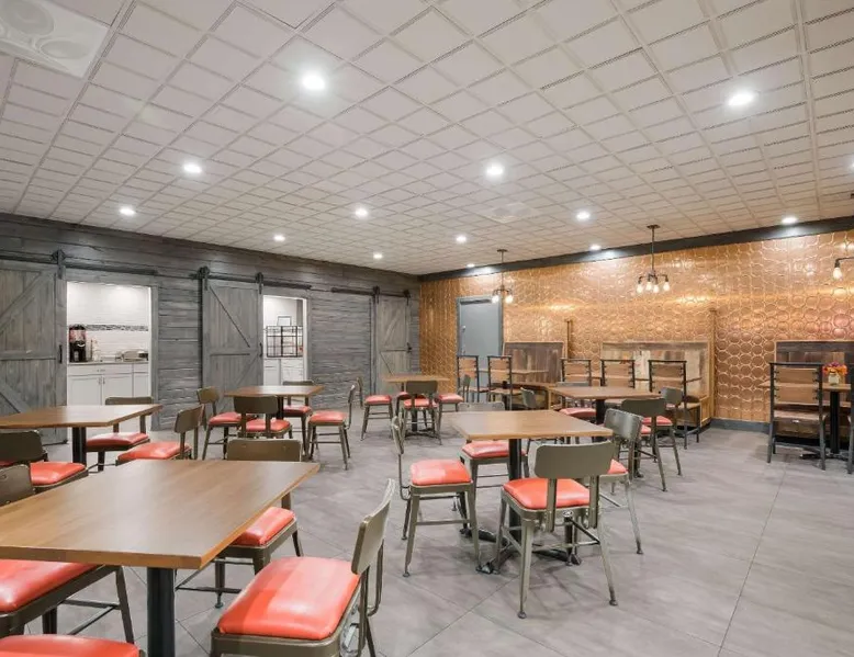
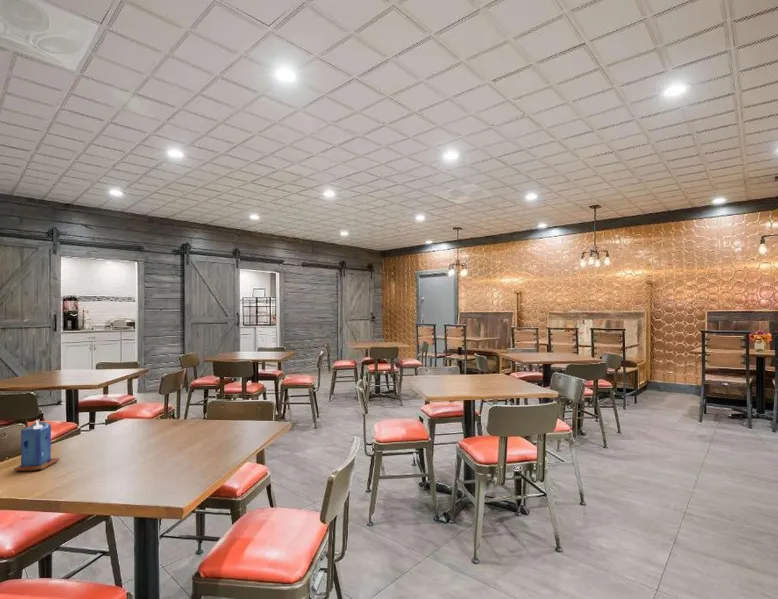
+ candle (37, 442)
